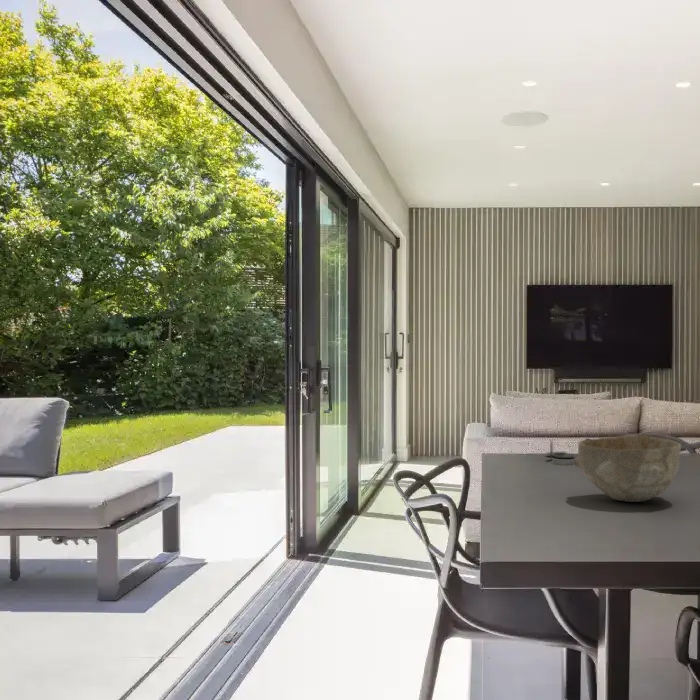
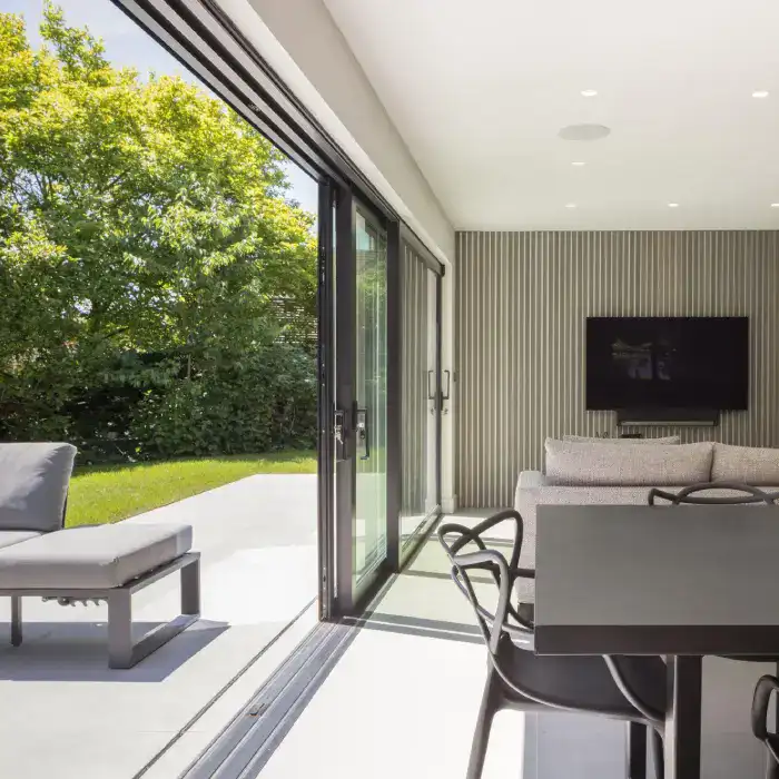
- plate (559, 452)
- bowl (626, 469)
